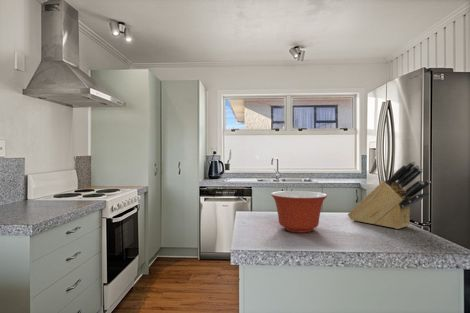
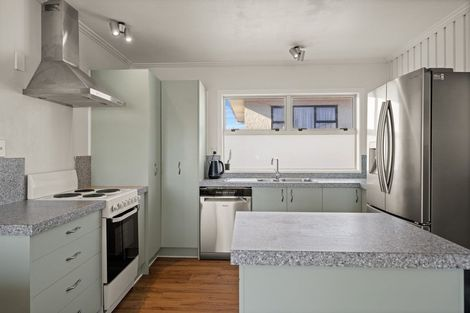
- knife block (386, 192)
- mixing bowl (298, 211)
